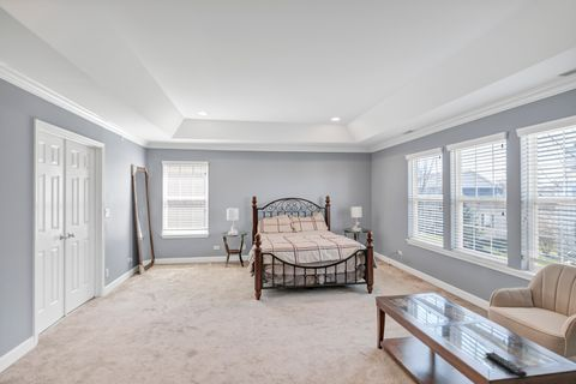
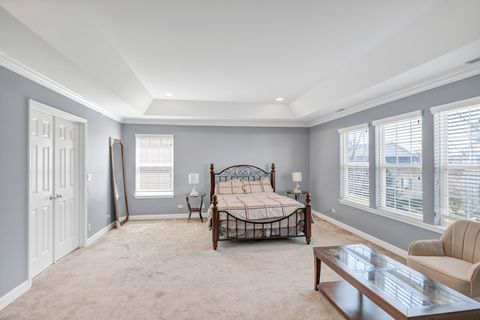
- remote control (504, 364)
